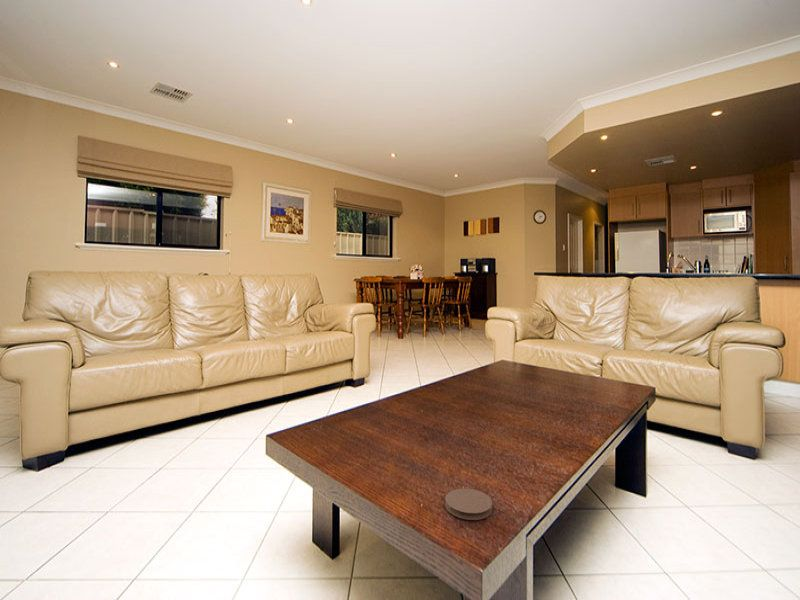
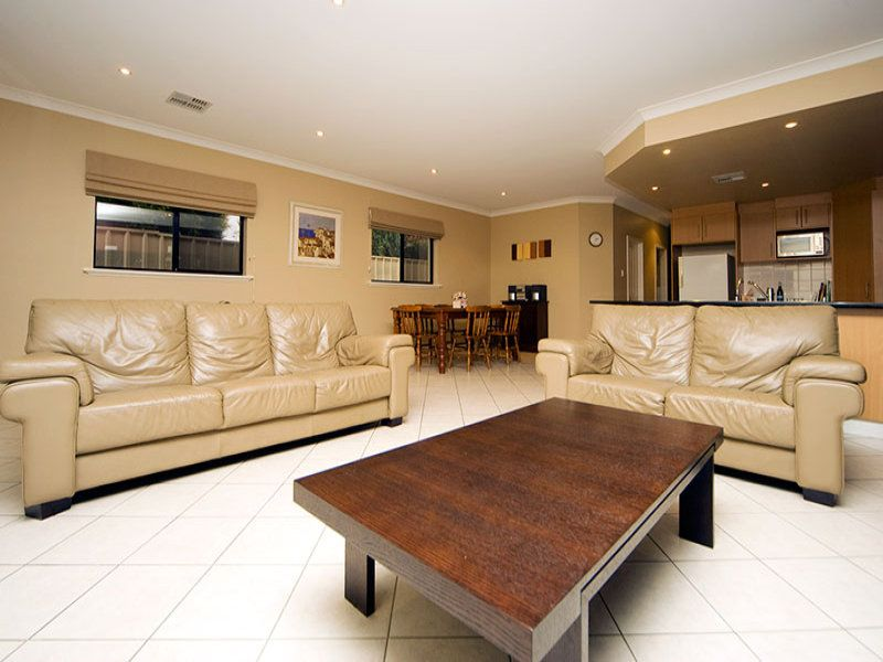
- coaster (468, 503)
